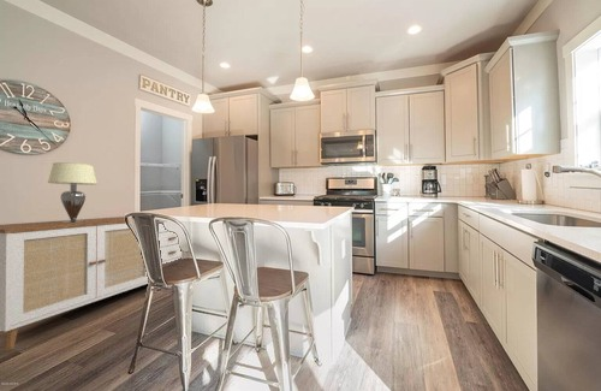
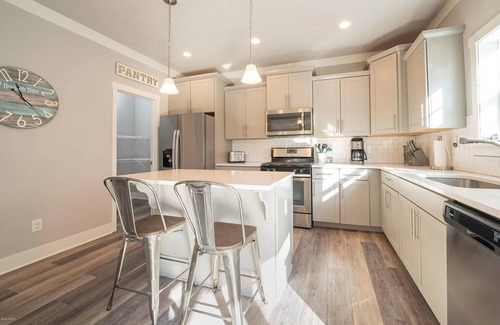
- lampshade (73, 192)
- sideboard (106, 260)
